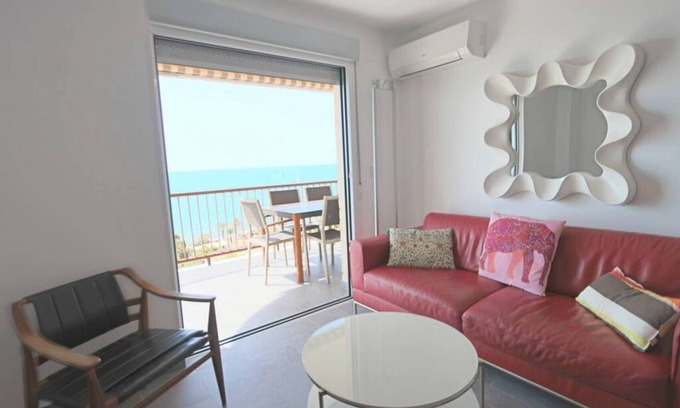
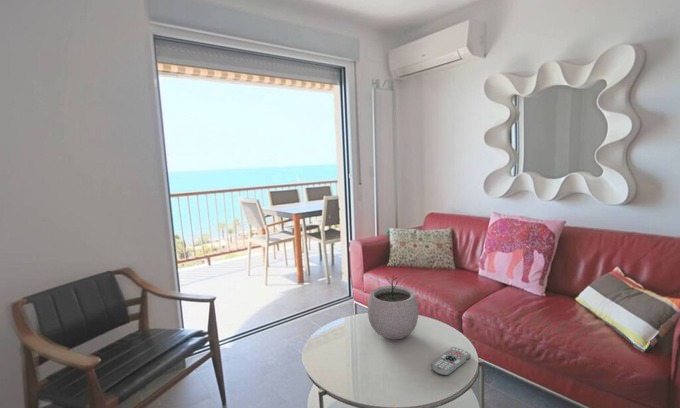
+ remote control (450, 361)
+ plant pot (392, 305)
